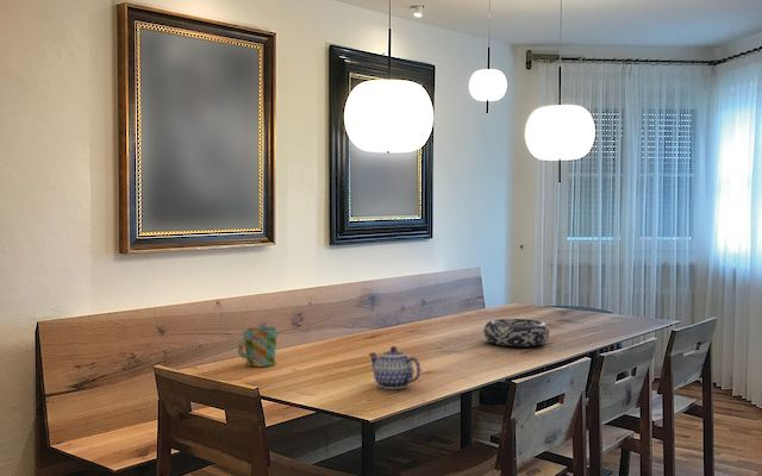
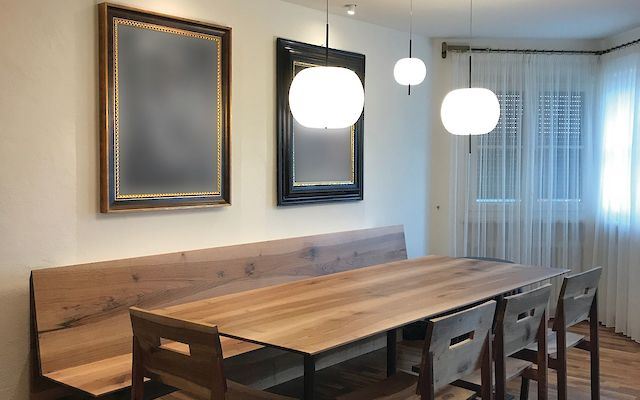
- mug (256, 346)
- teapot (393, 367)
- decorative bowl (516, 332)
